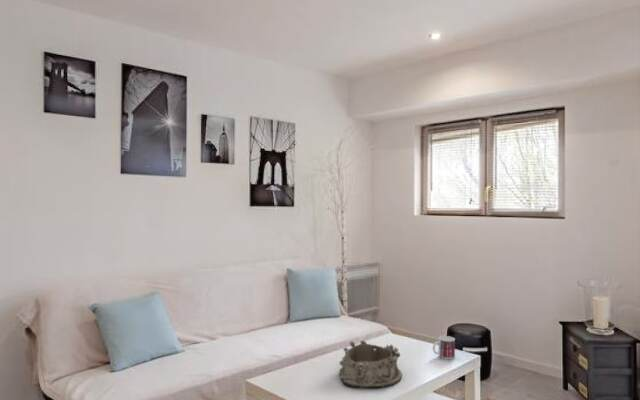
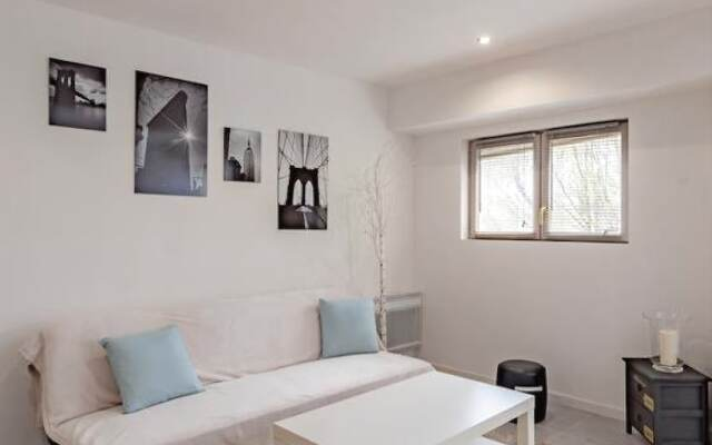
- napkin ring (370, 362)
- mug (444, 347)
